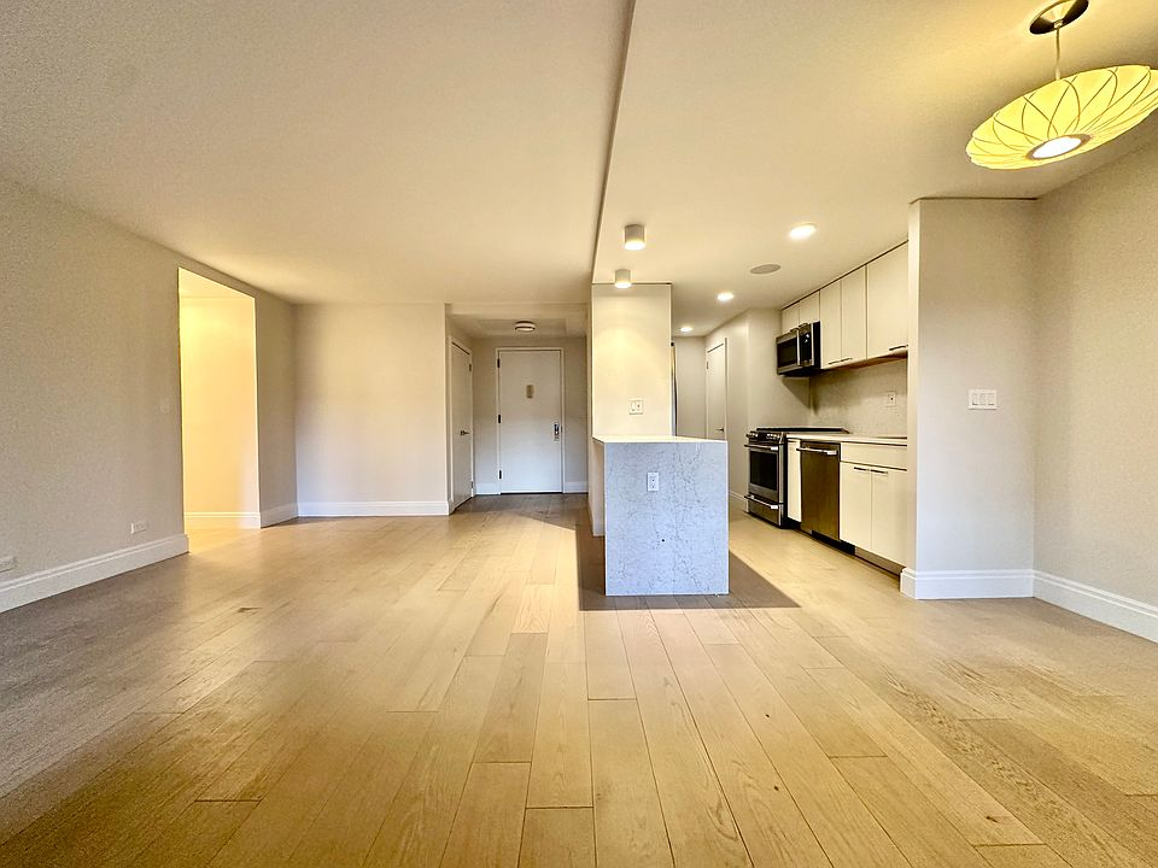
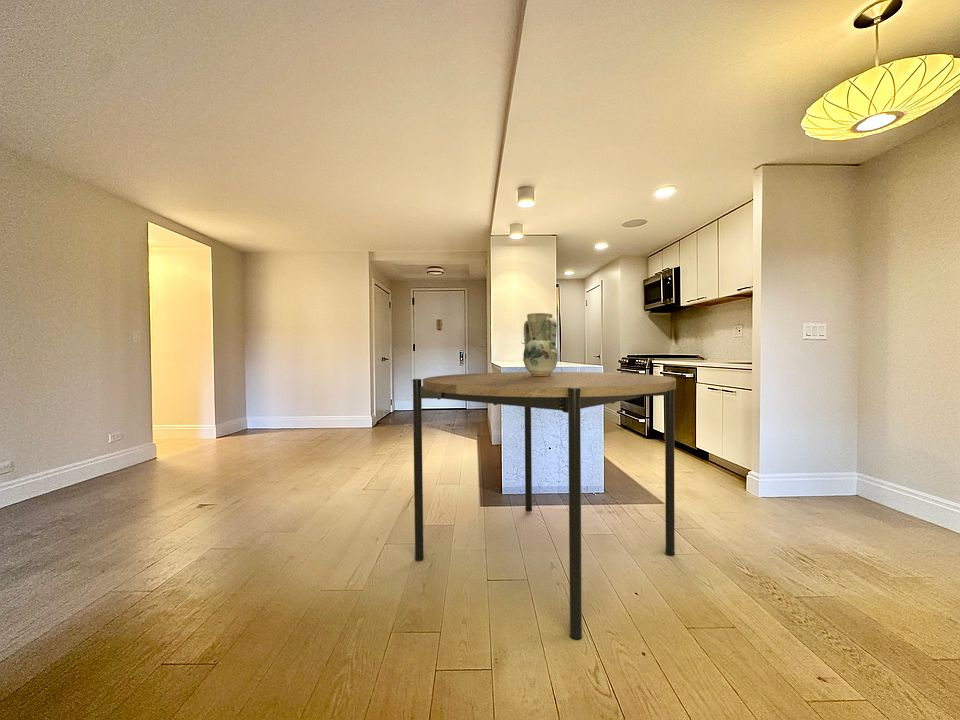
+ dining table (531, 467)
+ vase (539, 344)
